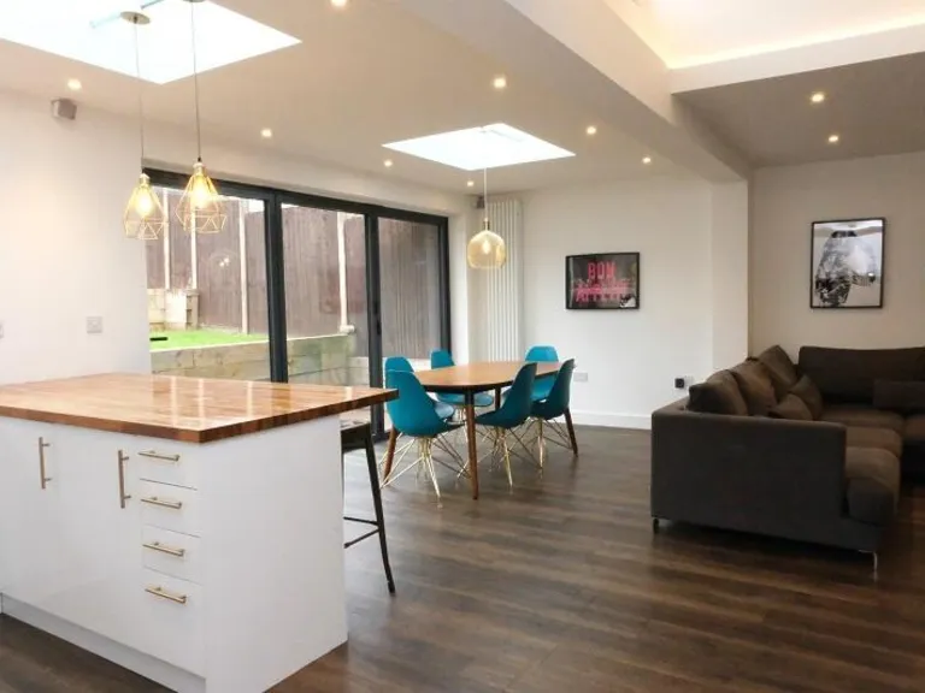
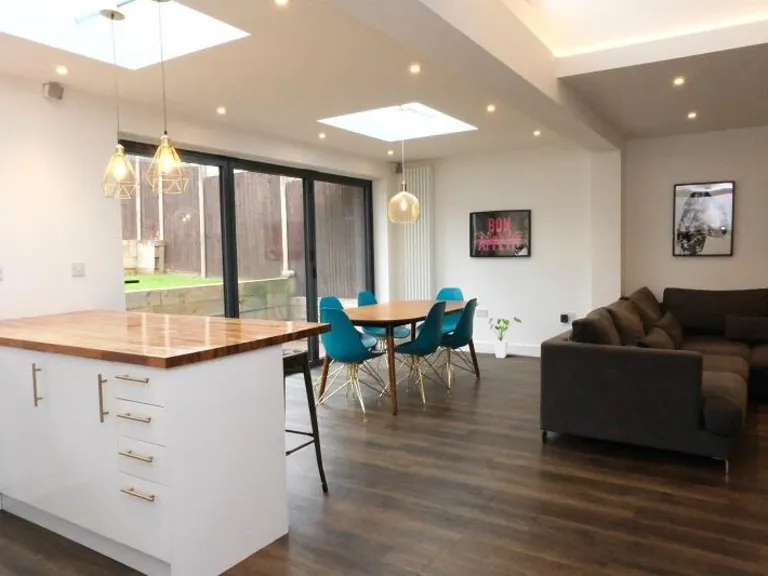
+ house plant (502, 337)
